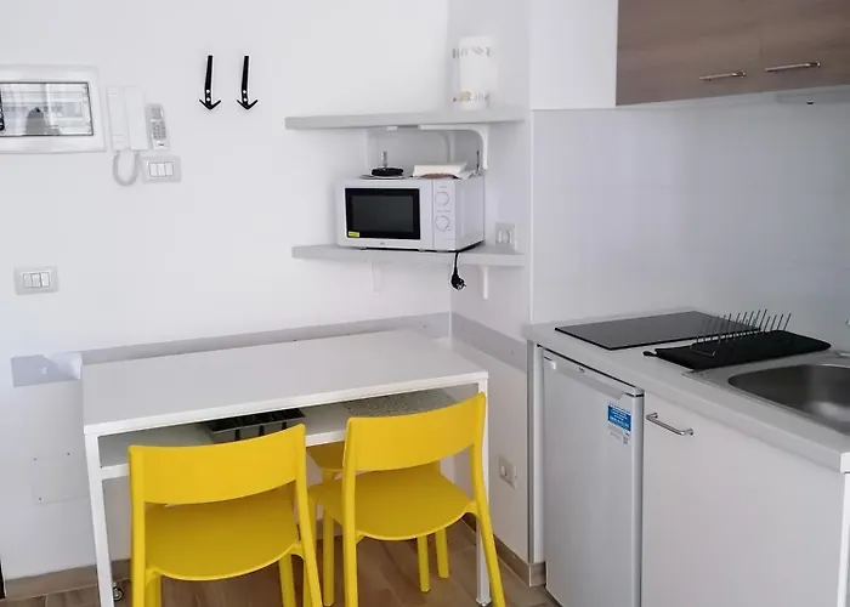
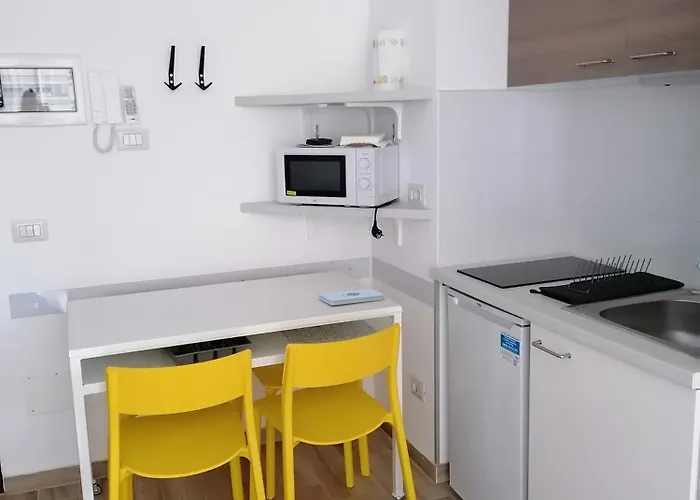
+ notepad (351, 296)
